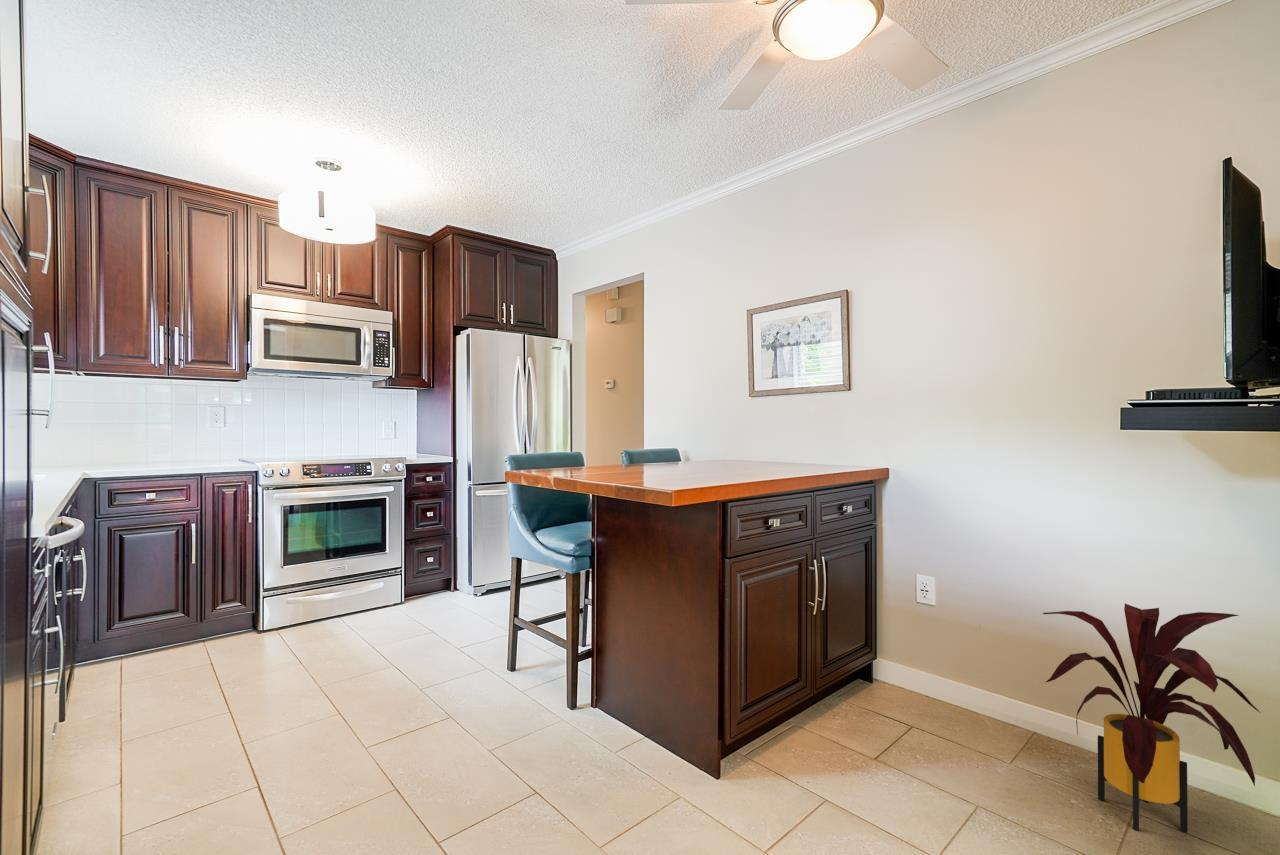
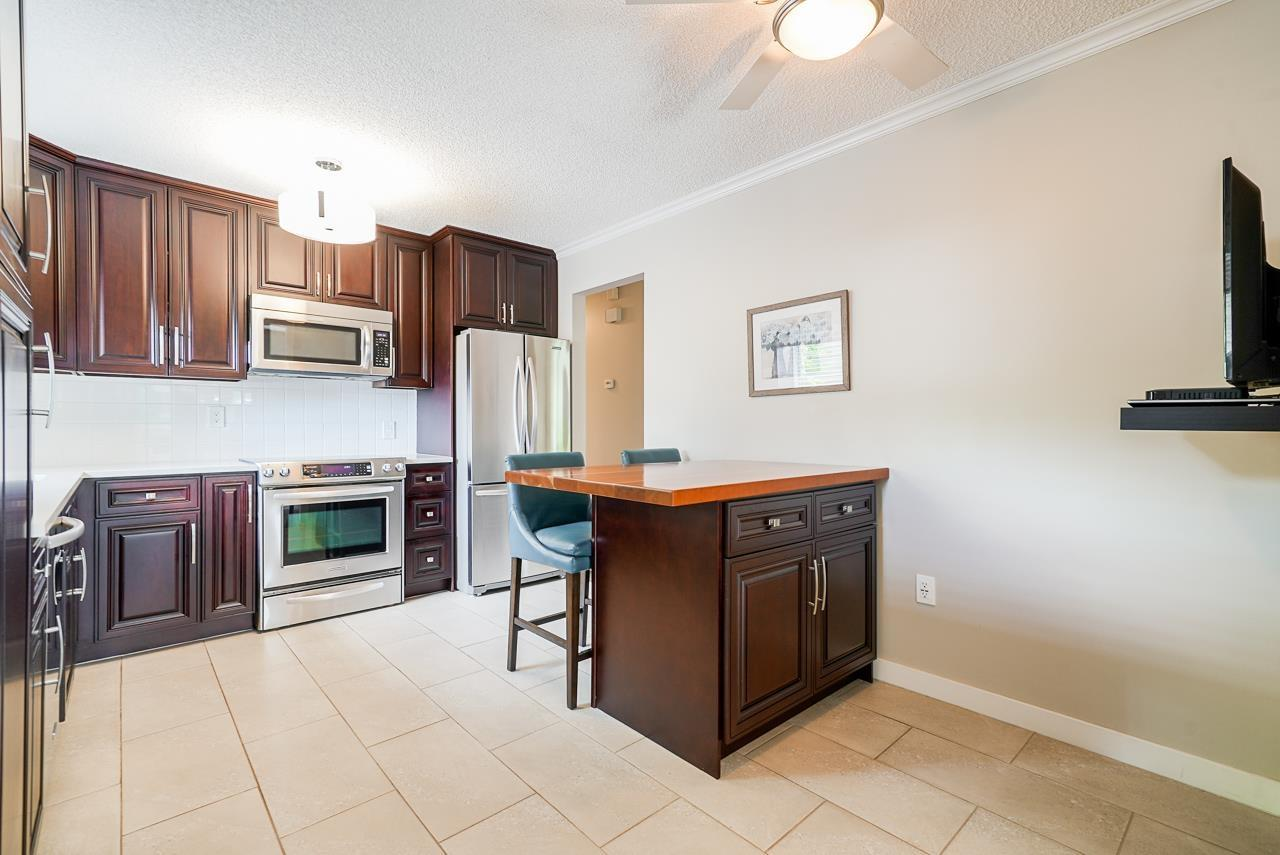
- house plant (1136, 707)
